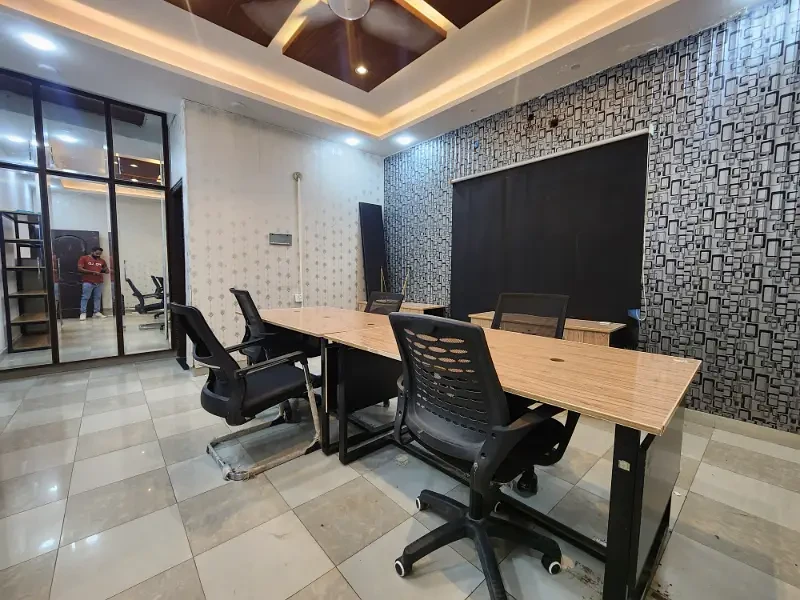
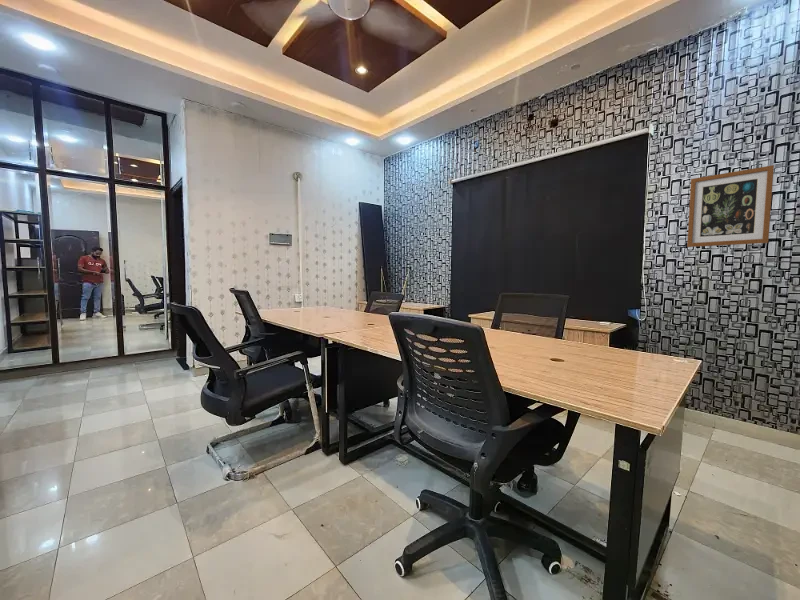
+ wall art (727, 209)
